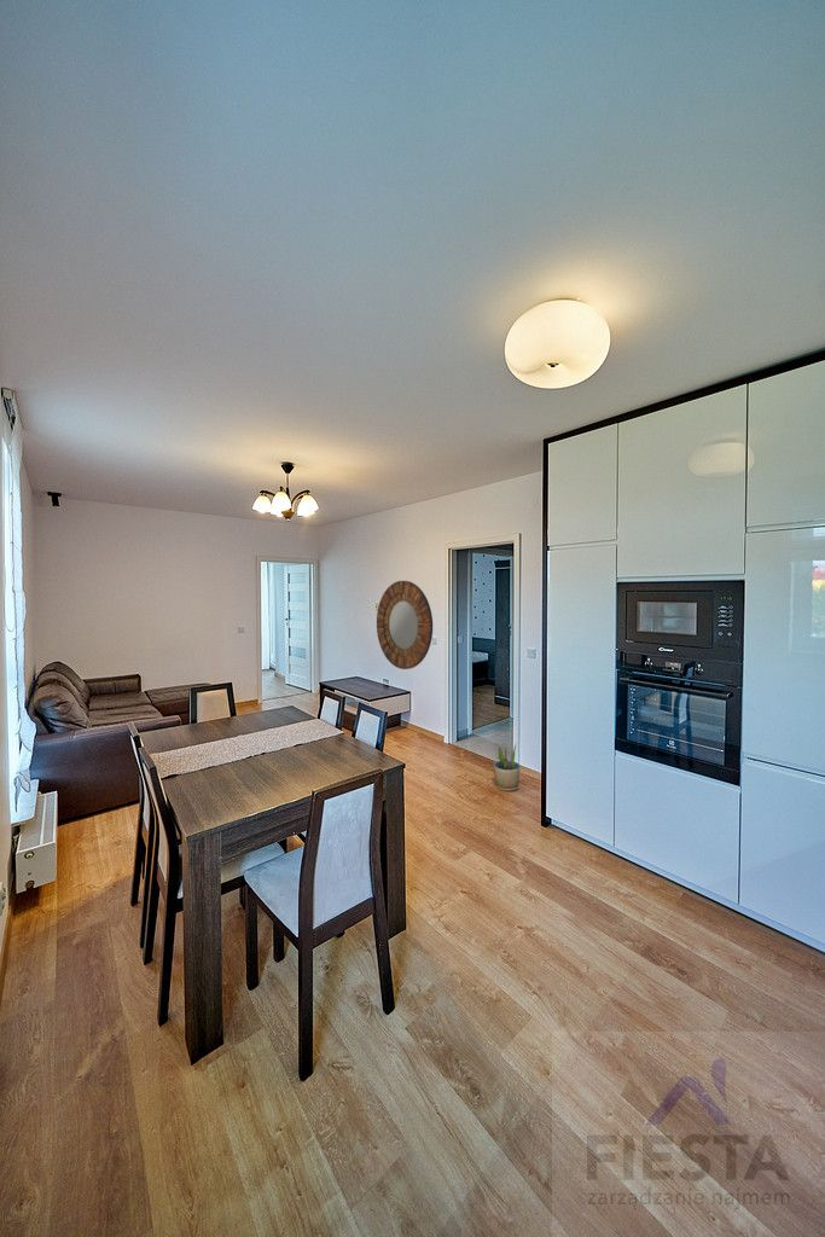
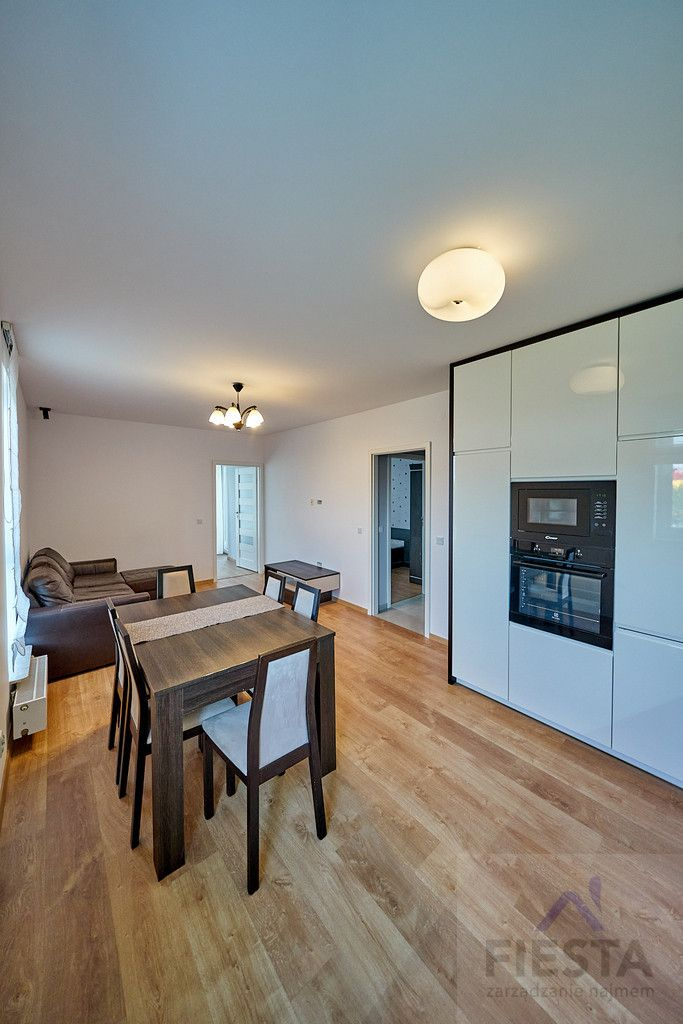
- potted plant (506, 763)
- home mirror (402, 625)
